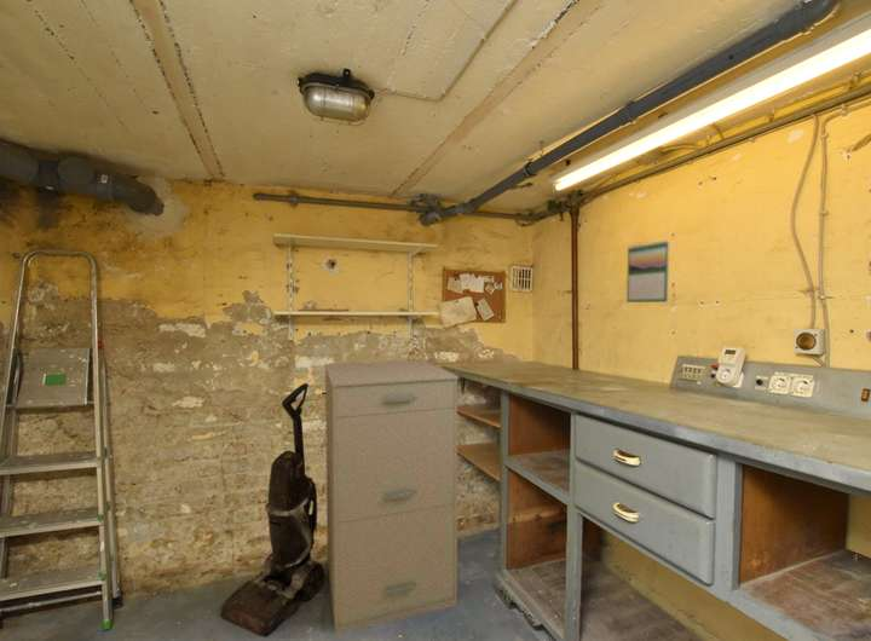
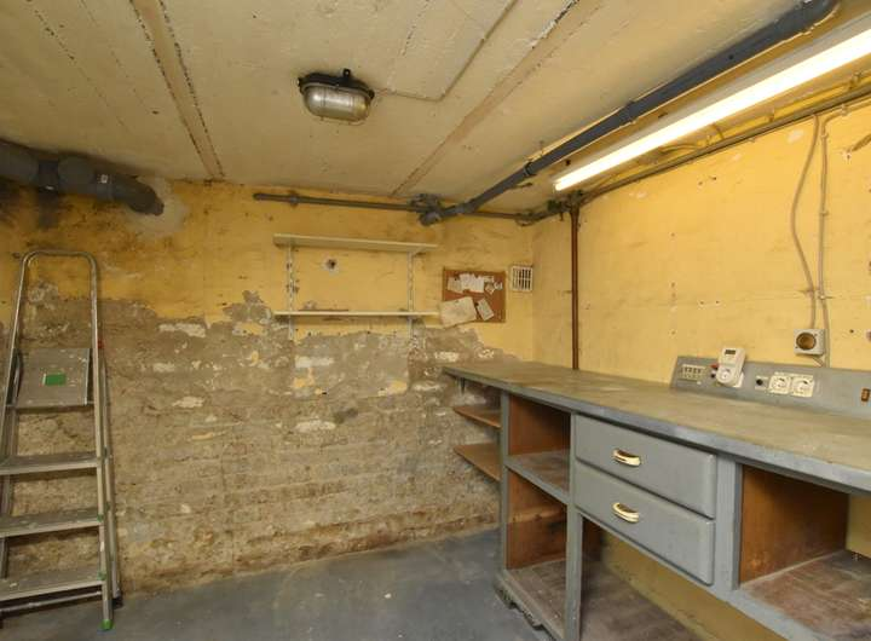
- filing cabinet (386, 477)
- calendar (646, 272)
- vacuum cleaner (273, 496)
